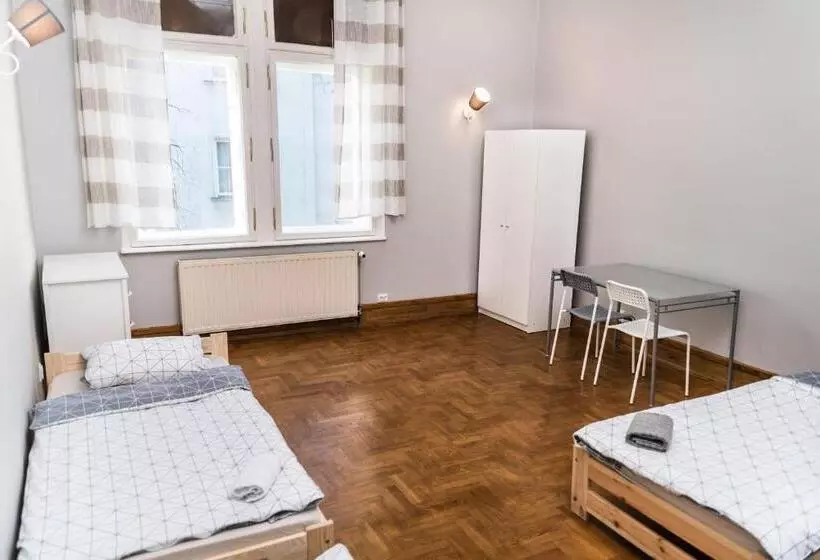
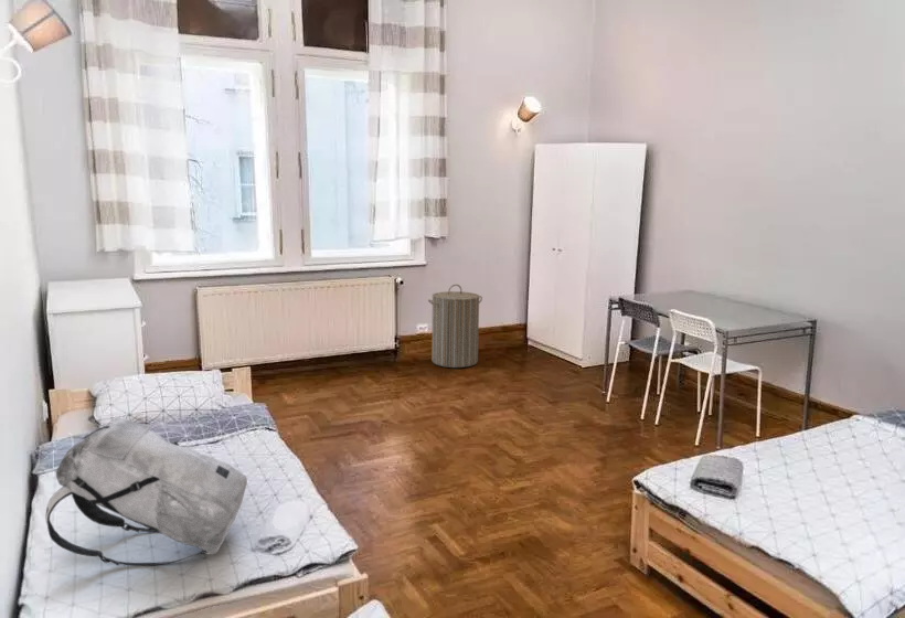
+ laundry hamper (455, 323)
+ backpack (151, 487)
